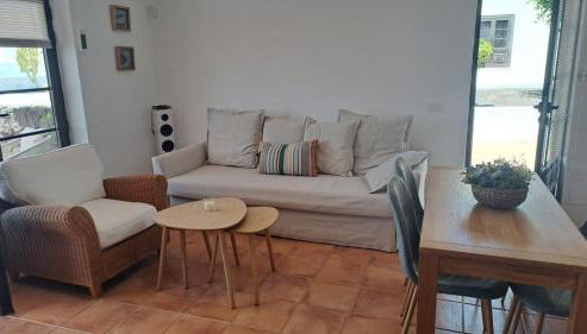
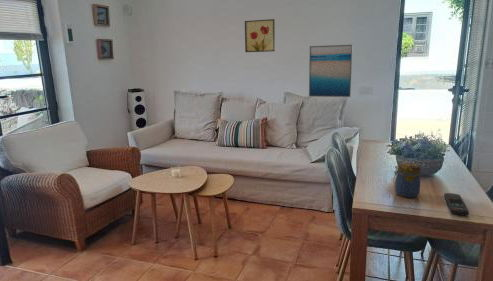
+ wall art (259, 36)
+ jar (406, 179)
+ wall art (330, 71)
+ remote control (455, 203)
